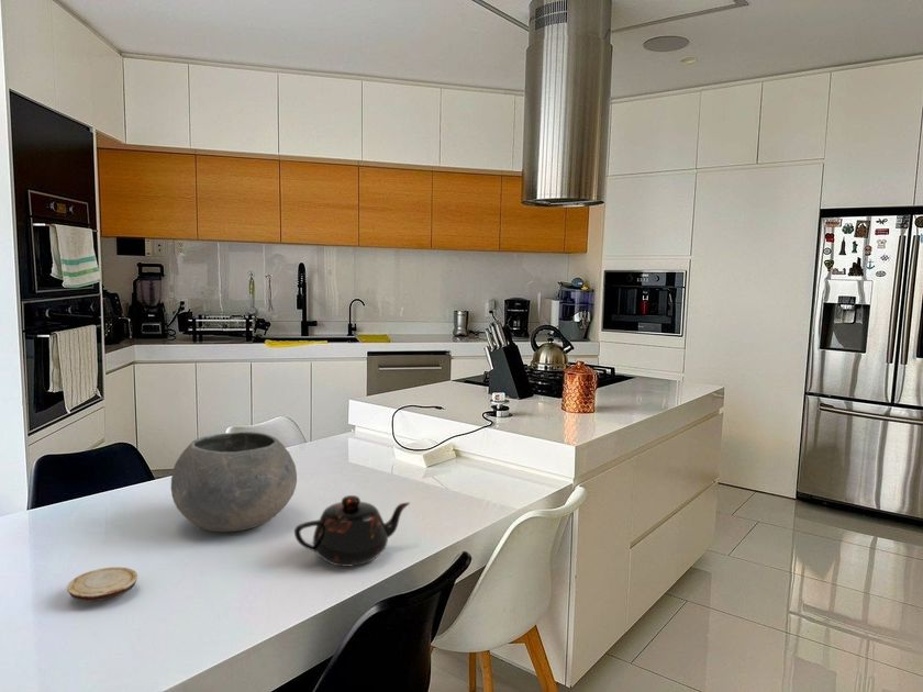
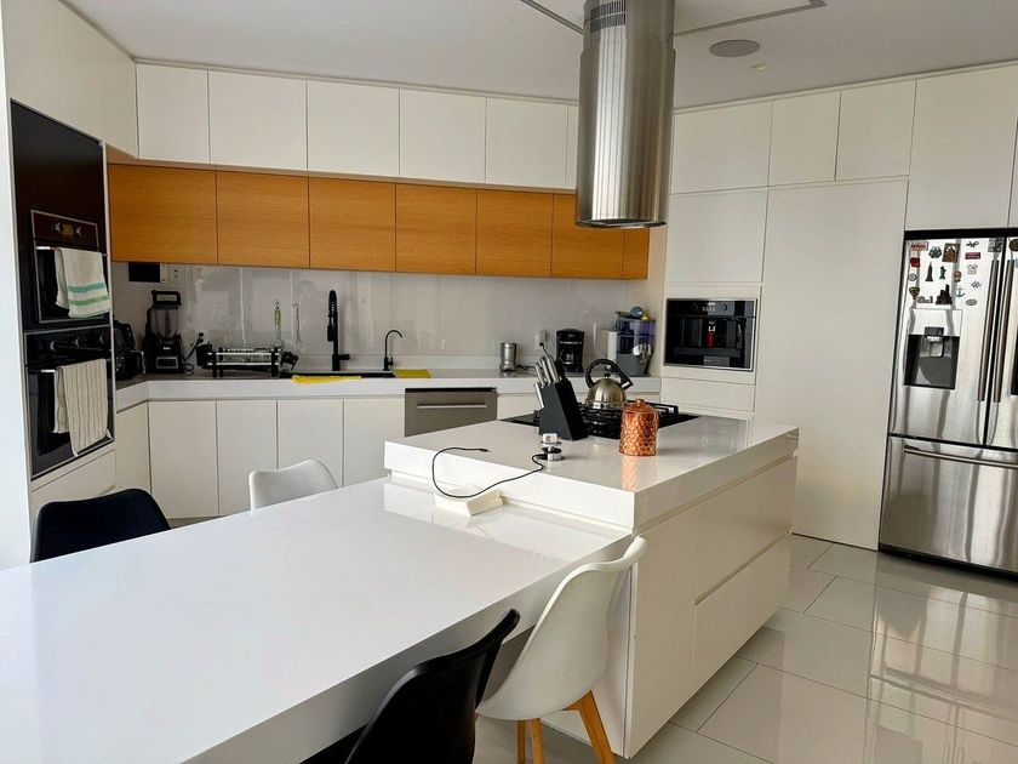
- bowl (236, 481)
- teapot (354, 525)
- wood slice (103, 585)
